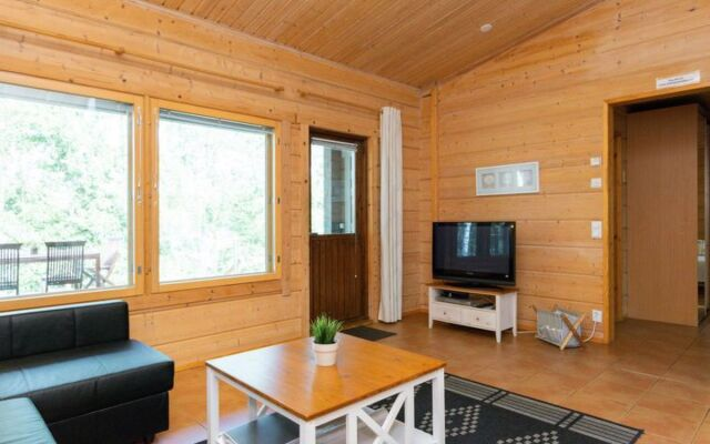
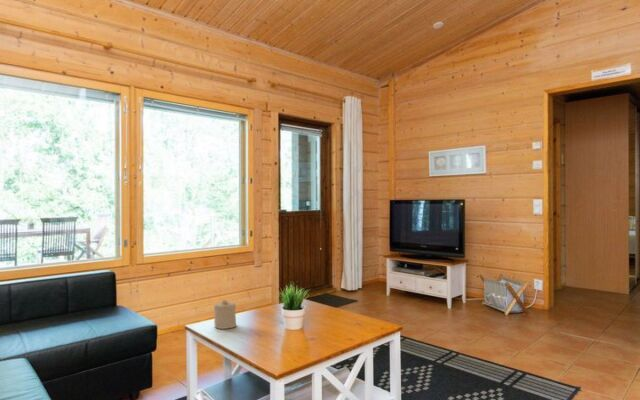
+ candle (225, 312)
